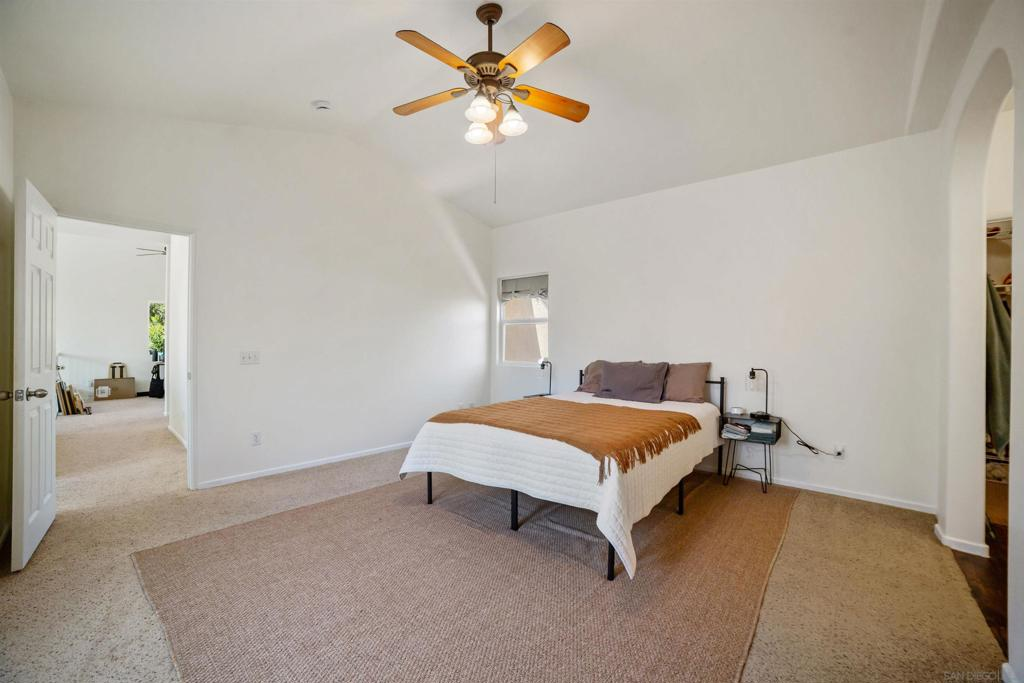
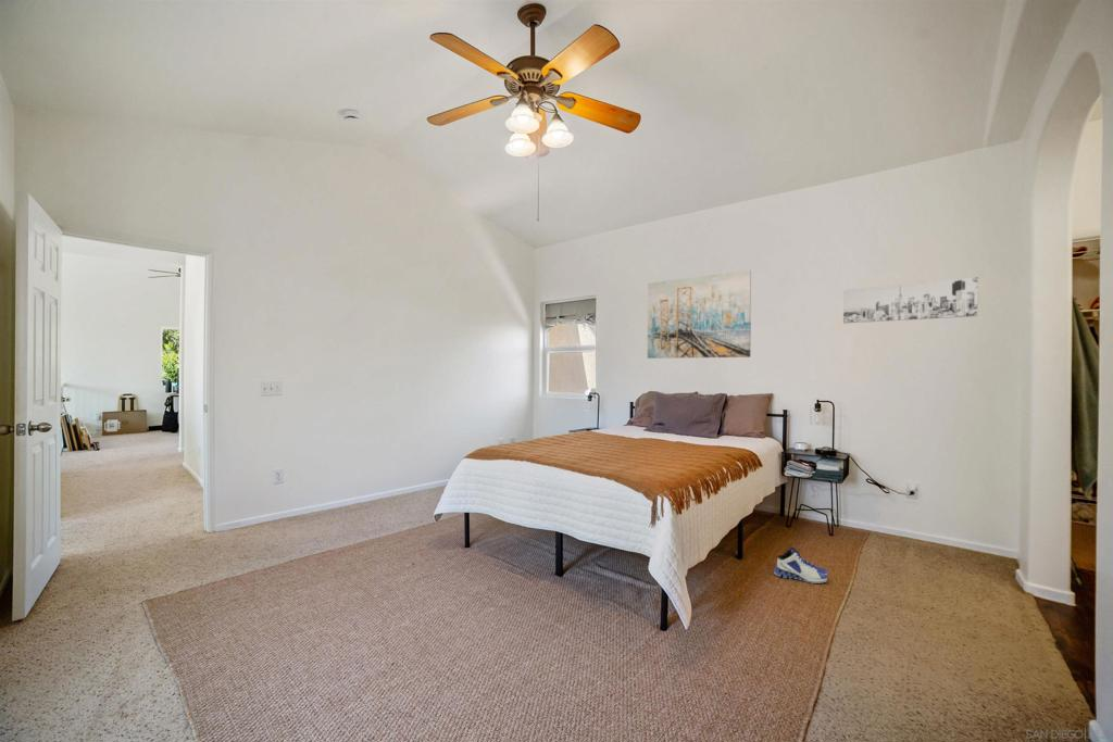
+ wall art (905, 302)
+ wall art (695, 317)
+ sneaker (800, 564)
